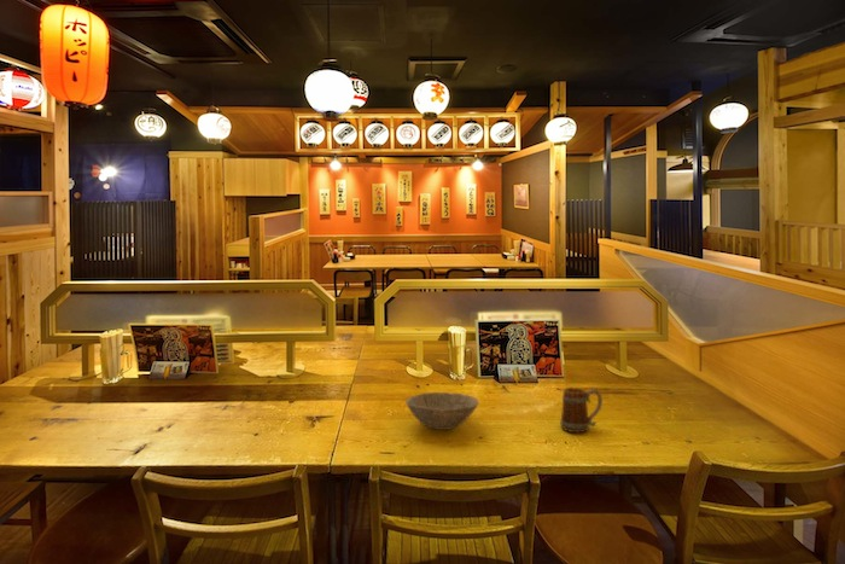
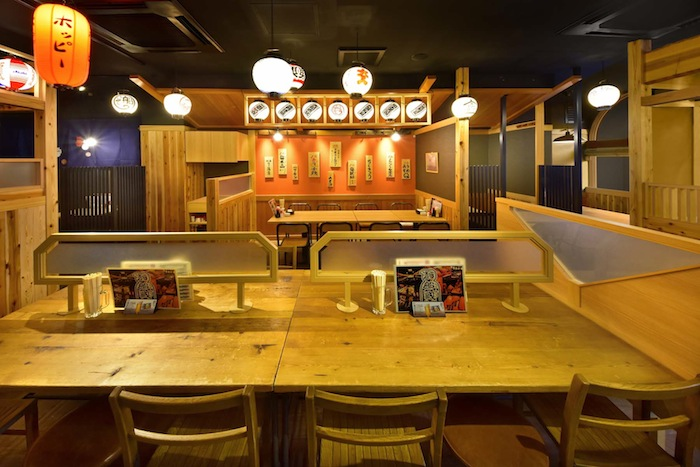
- beer mug (581, 408)
- bowl (442, 413)
